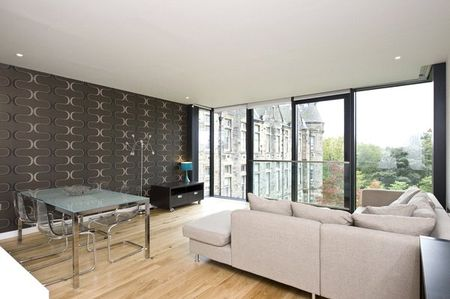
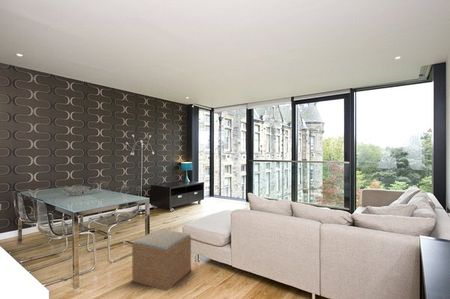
+ ottoman (163, 254)
